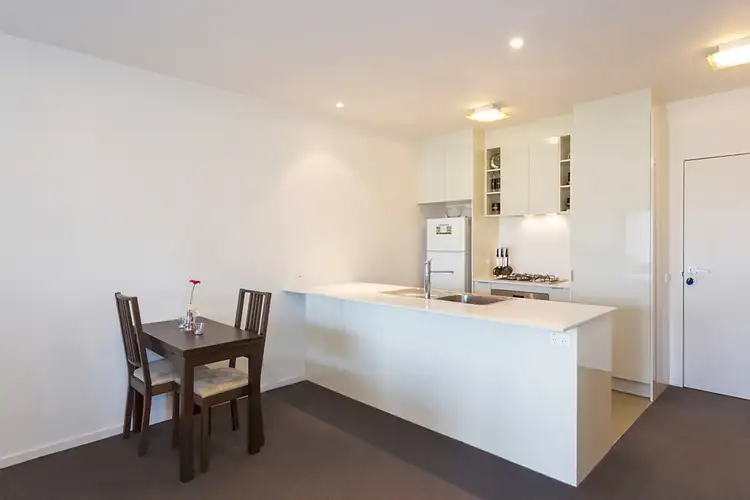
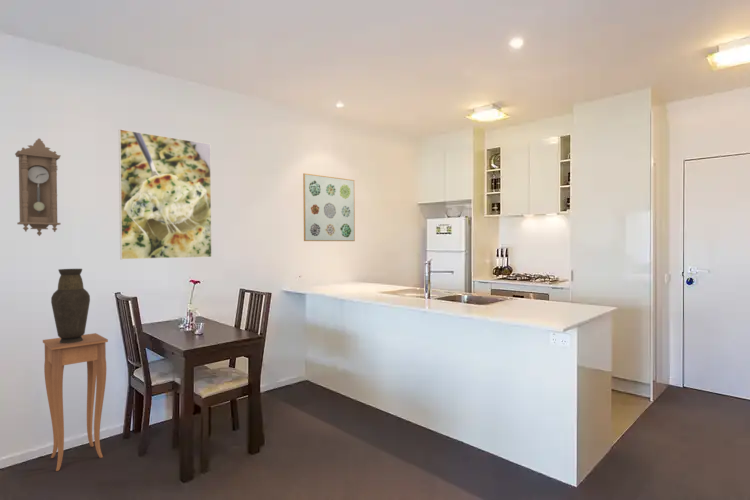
+ side table (87, 398)
+ vase (71, 305)
+ pendulum clock (38, 187)
+ wall art (330, 209)
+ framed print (168, 197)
